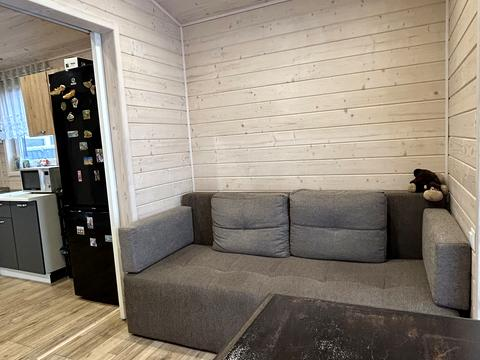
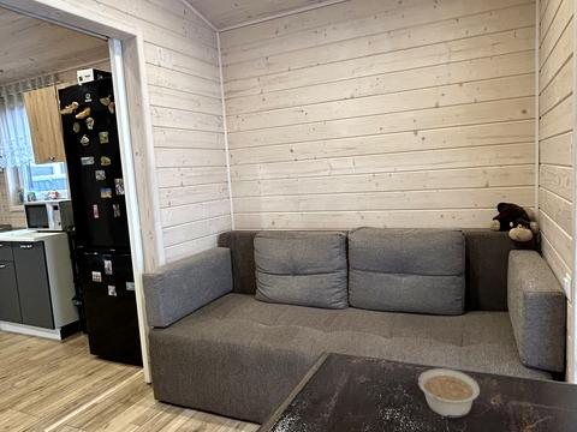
+ legume (448, 394)
